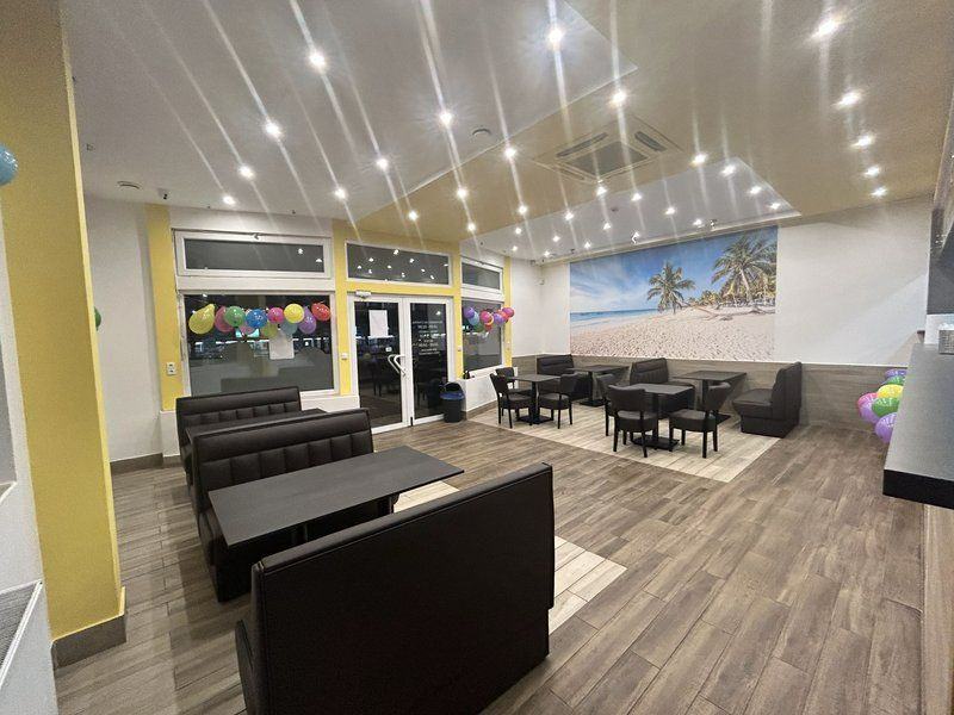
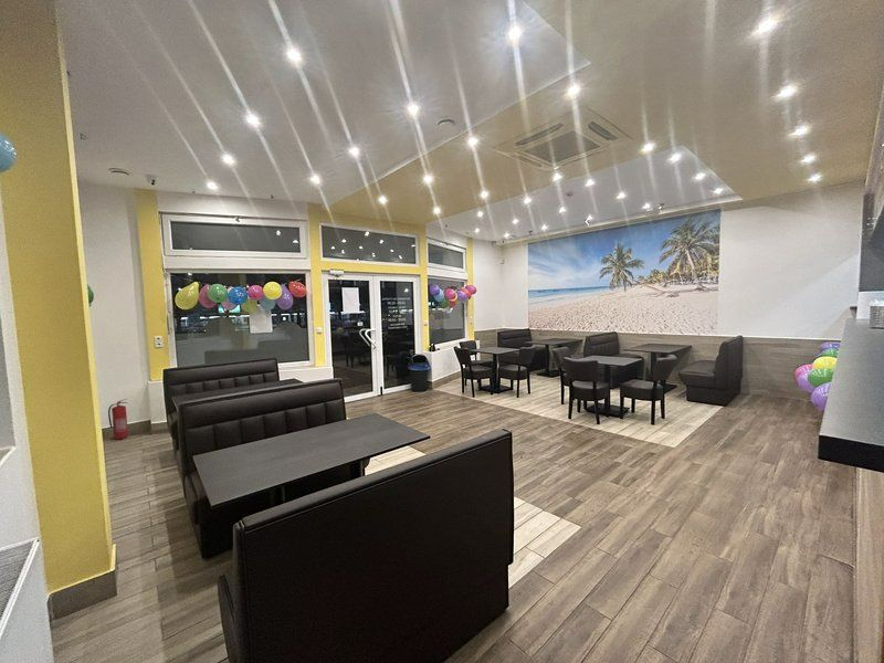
+ fire extinguisher (118, 419)
